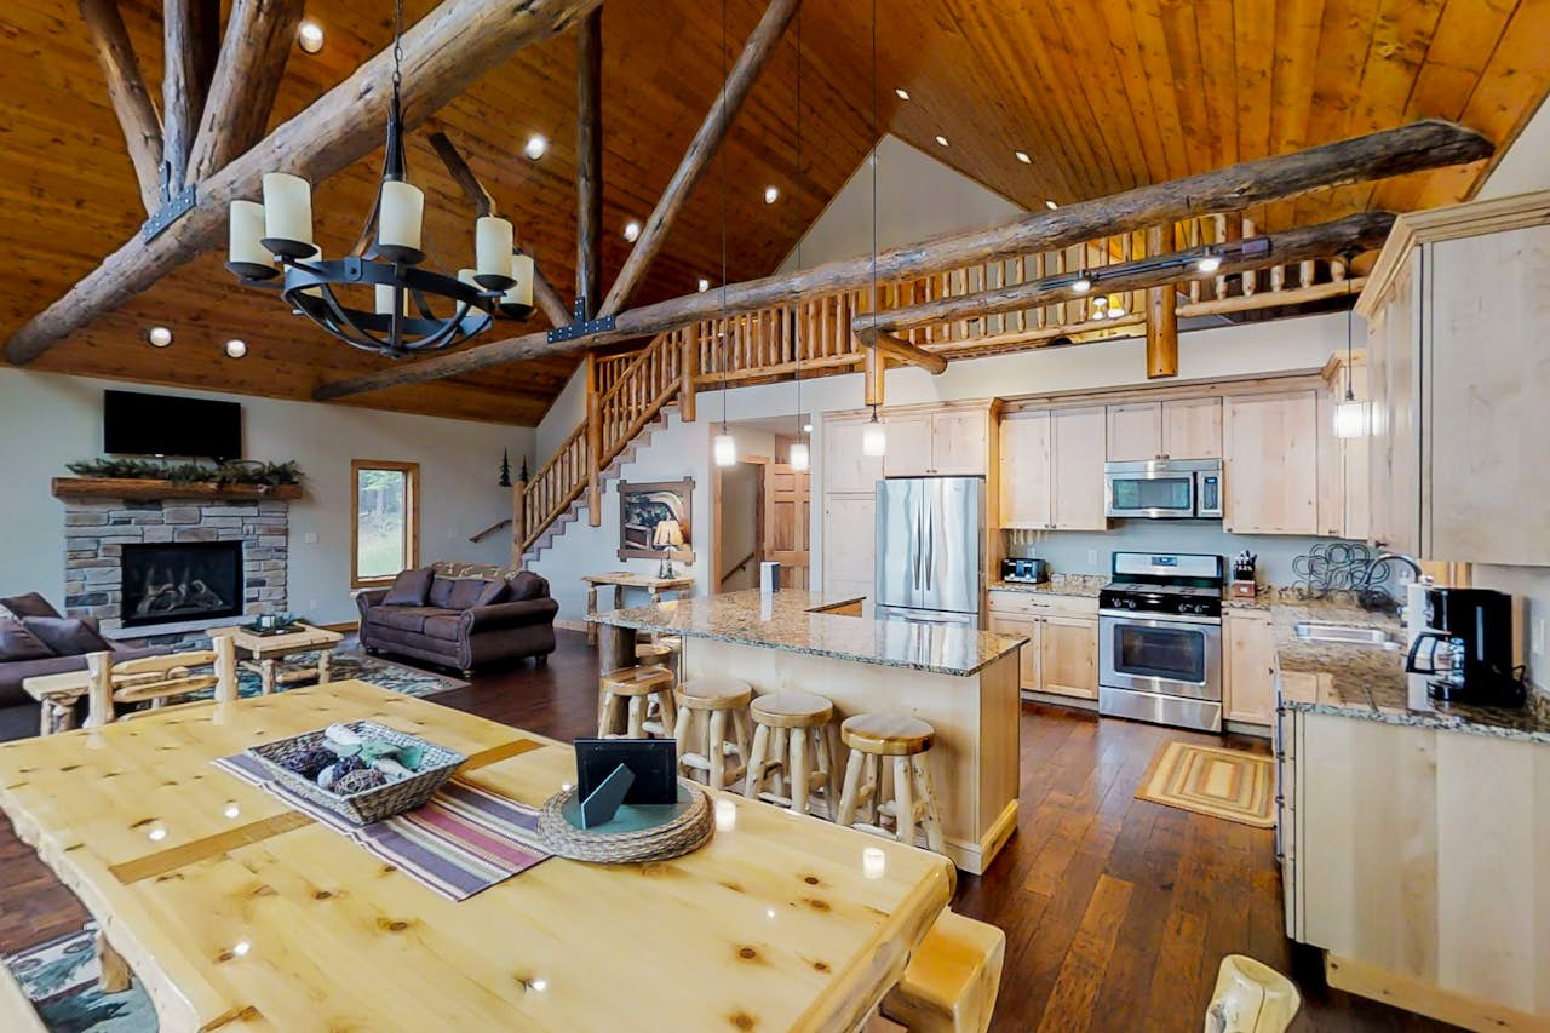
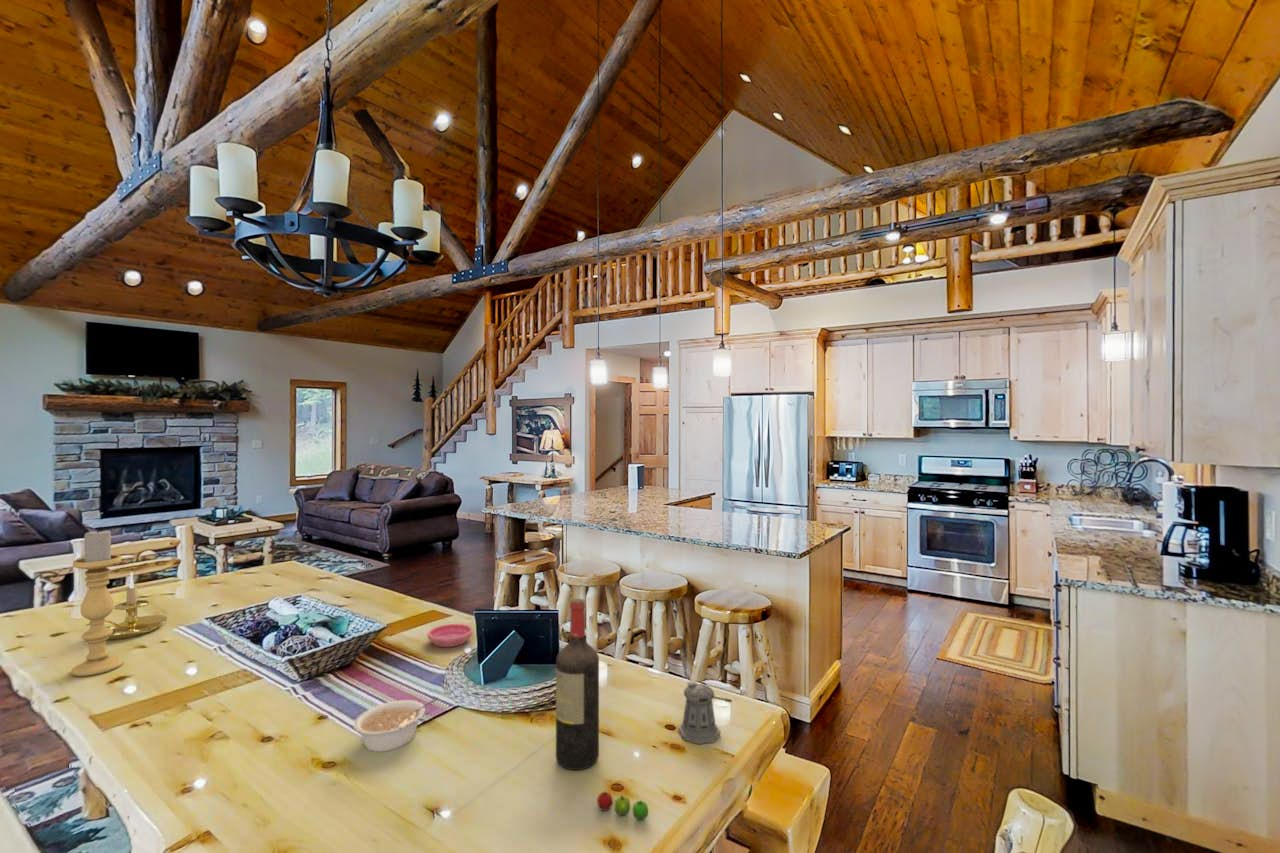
+ apple (622, 804)
+ saucer (450, 635)
+ wine bottle (577, 679)
+ pepper shaker (702, 710)
+ legume (392, 724)
+ candle holder (97, 598)
+ candle holder (126, 602)
